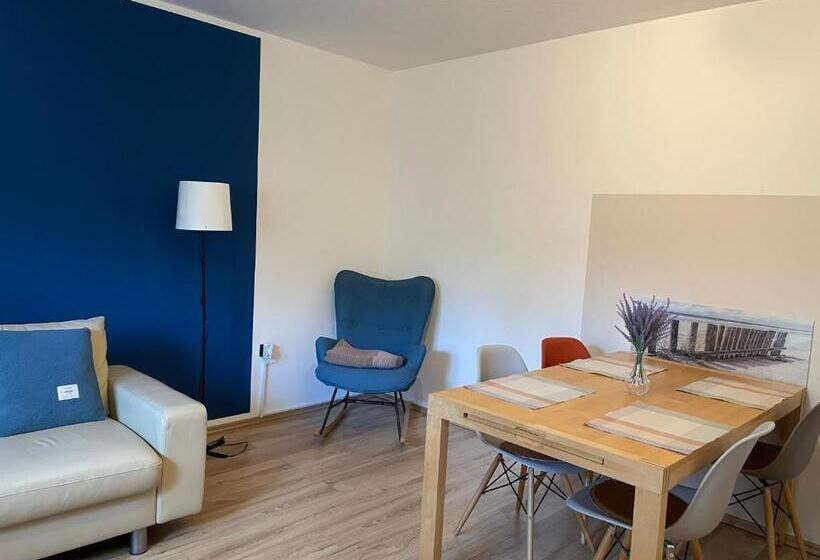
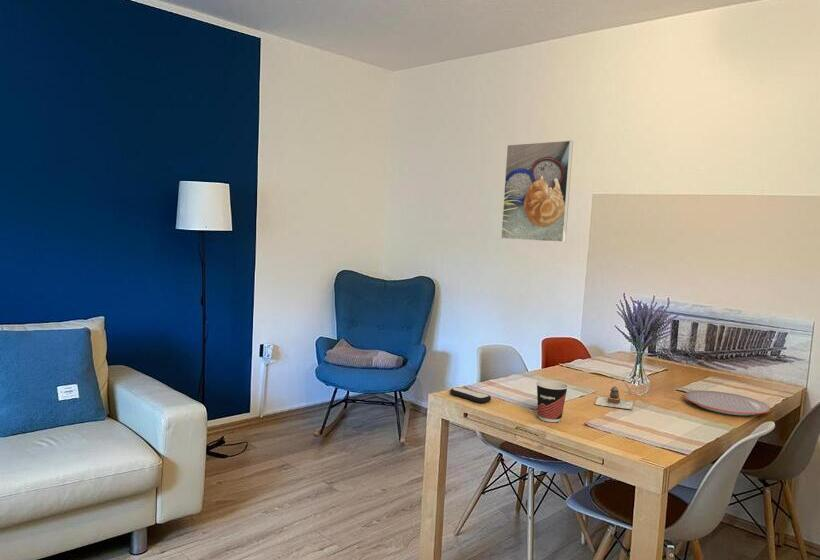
+ cup (550, 401)
+ teapot (614, 394)
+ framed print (535, 191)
+ plate (725, 403)
+ remote control (469, 394)
